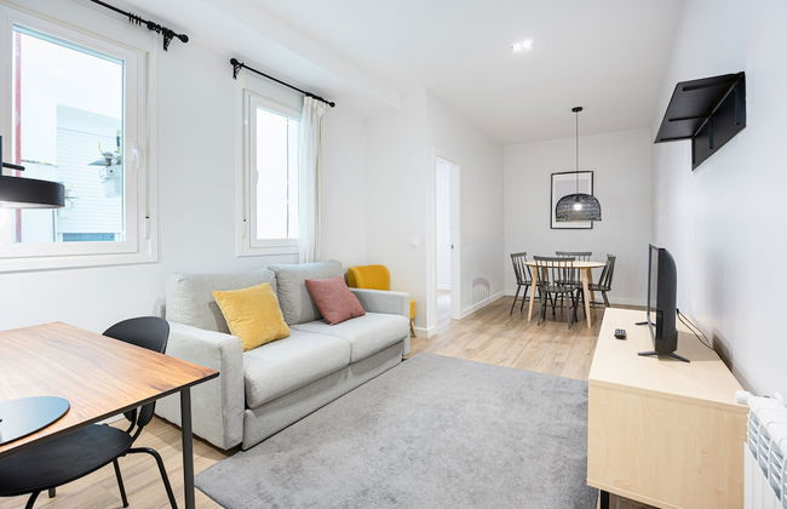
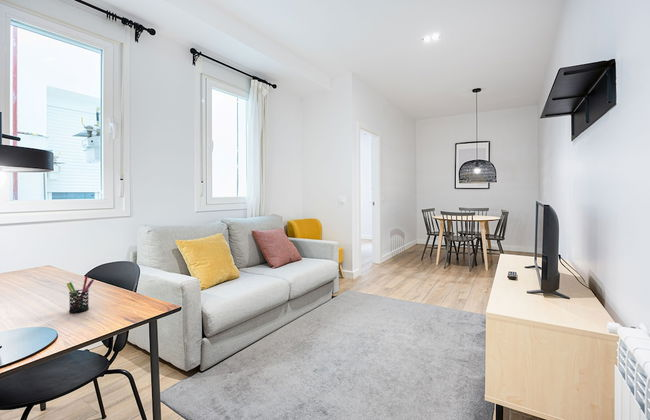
+ pen holder (78, 293)
